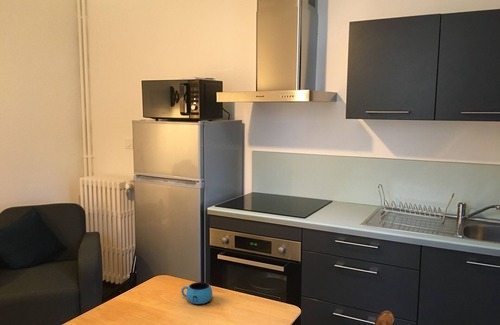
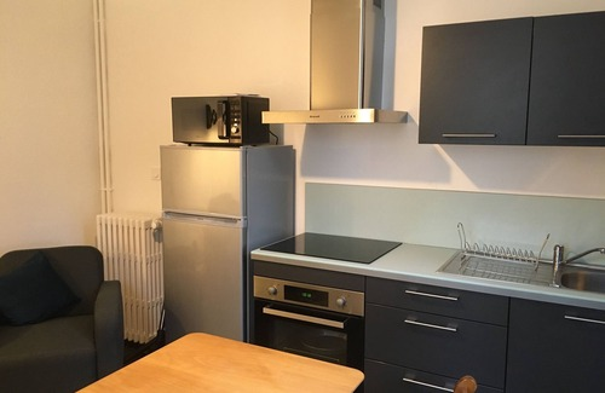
- mug (196, 292)
